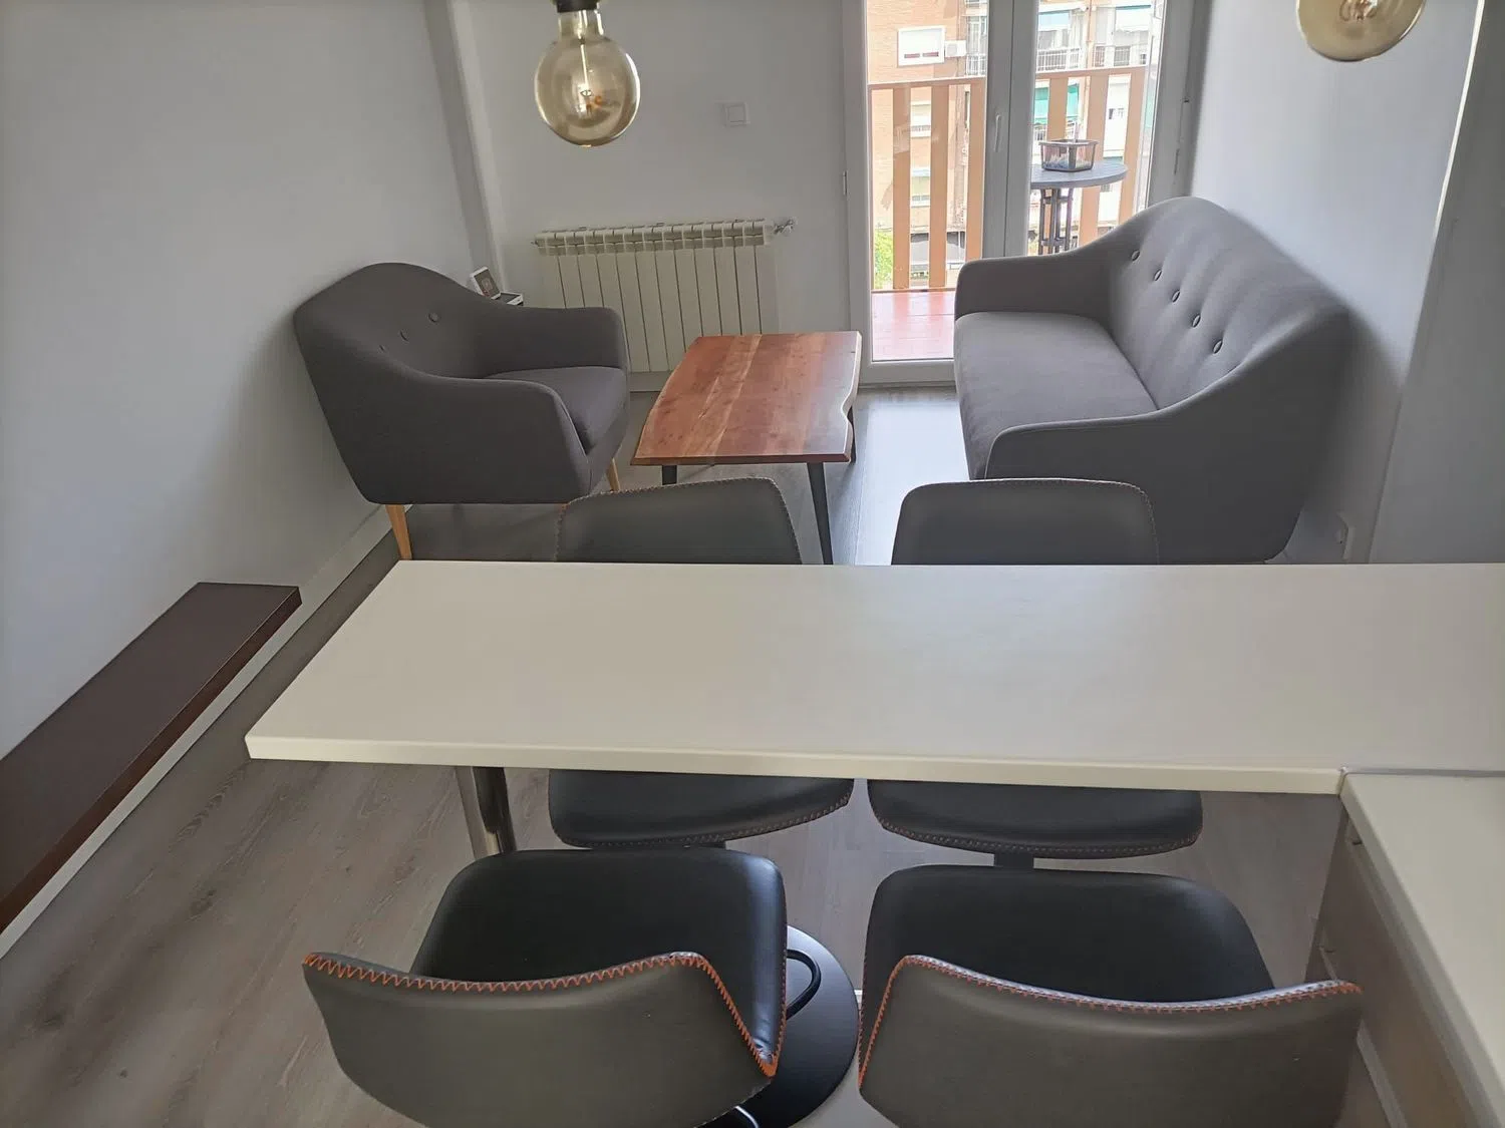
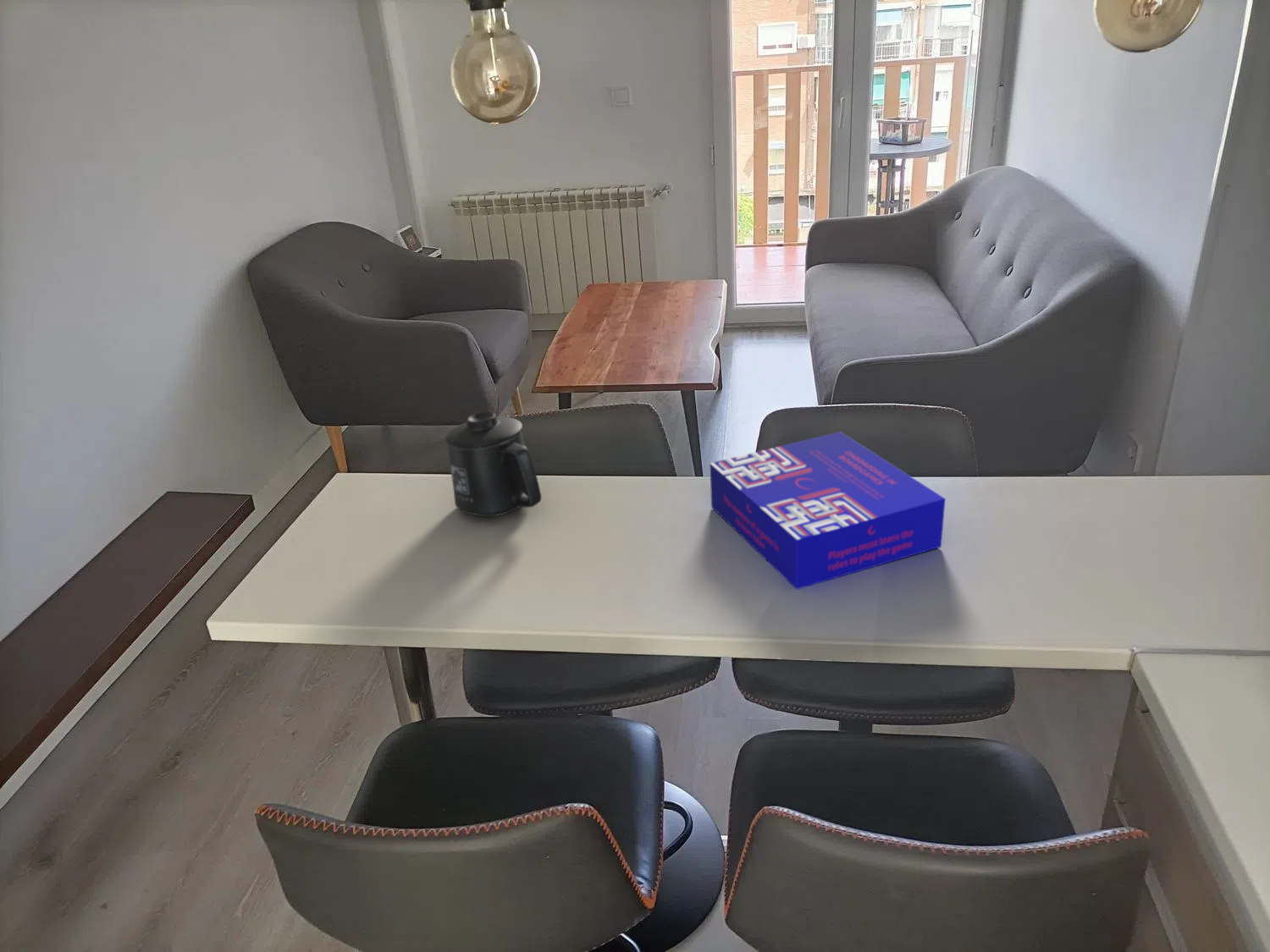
+ board game (820, 503)
+ mug (500, 463)
